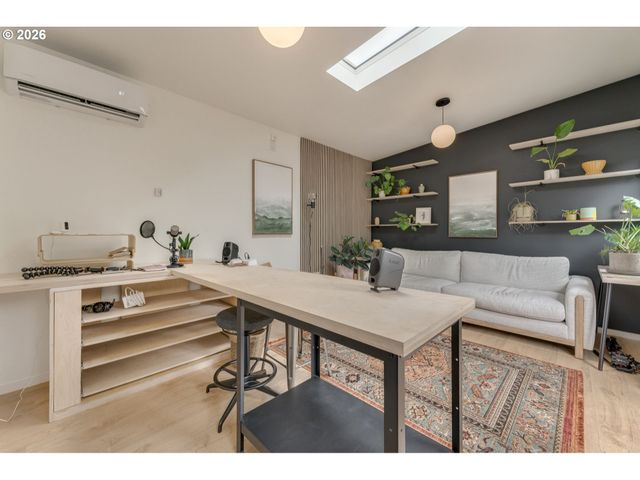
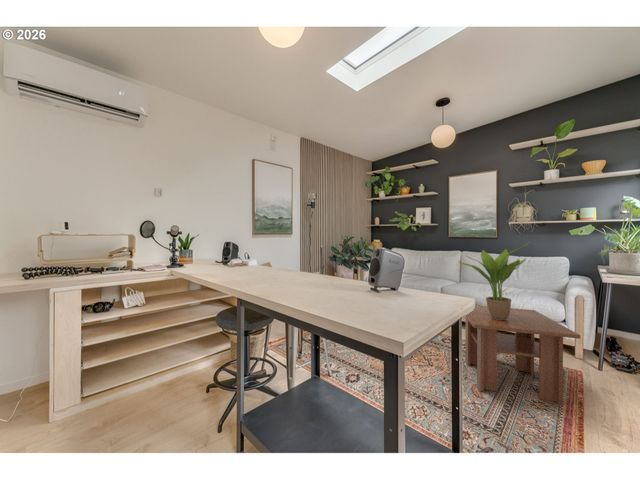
+ potted plant (502, 279)
+ coffee table (506, 348)
